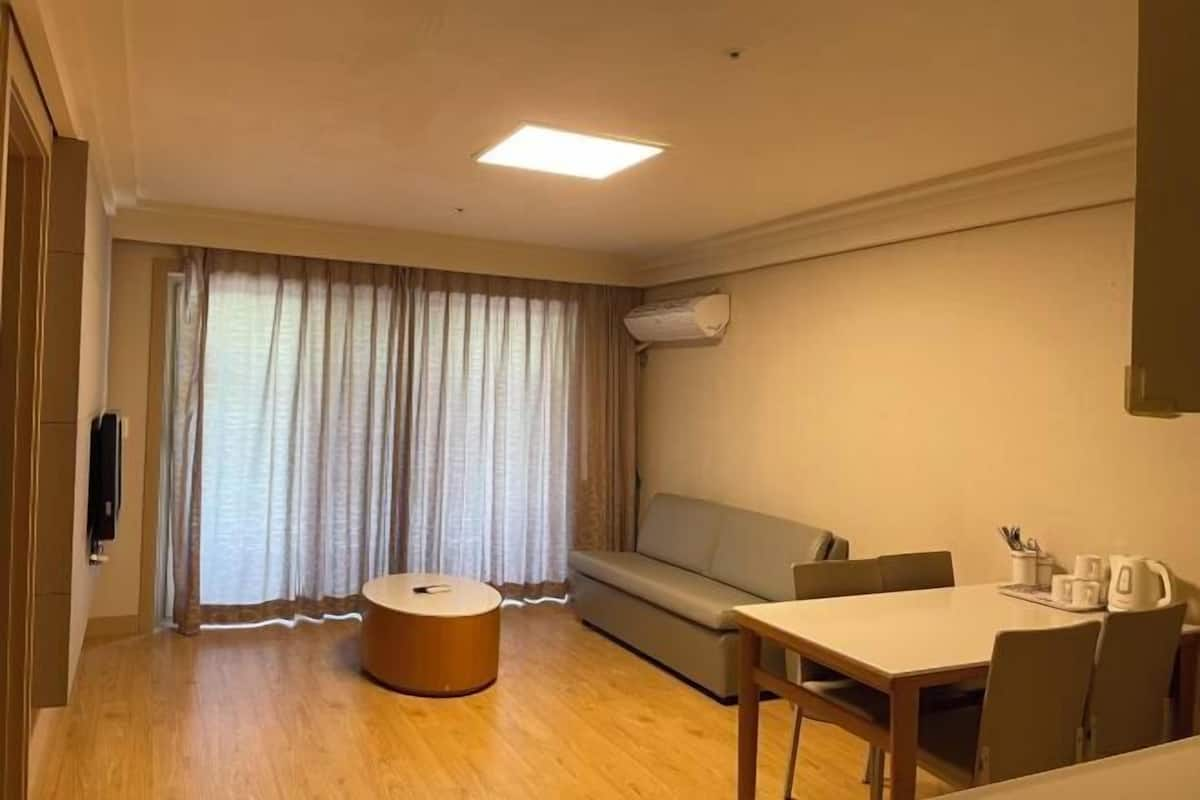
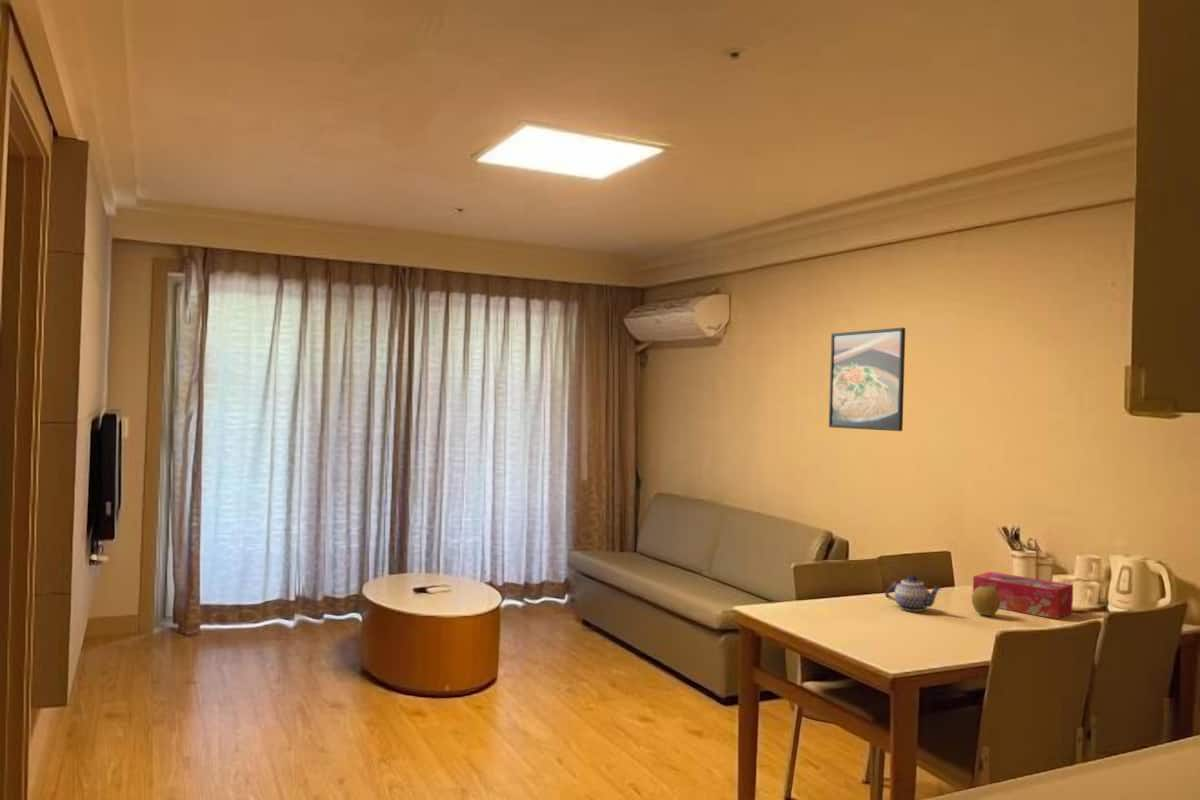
+ tissue box (1021, 594)
+ fruit (985, 600)
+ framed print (865, 380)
+ teapot (912, 592)
